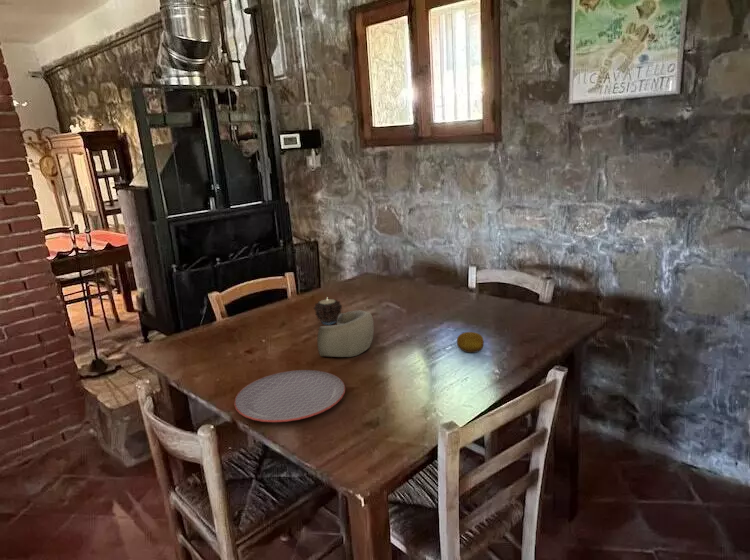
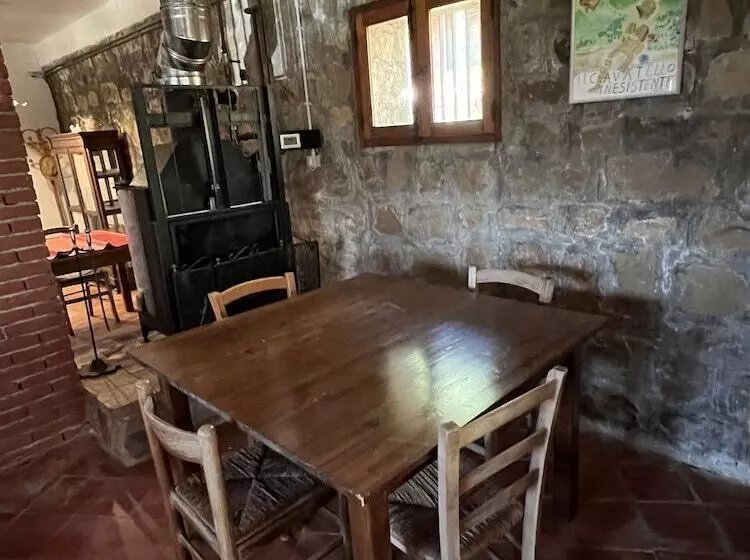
- decorative bowl (346, 331)
- plate (290, 396)
- fruit (470, 342)
- candle (328, 309)
